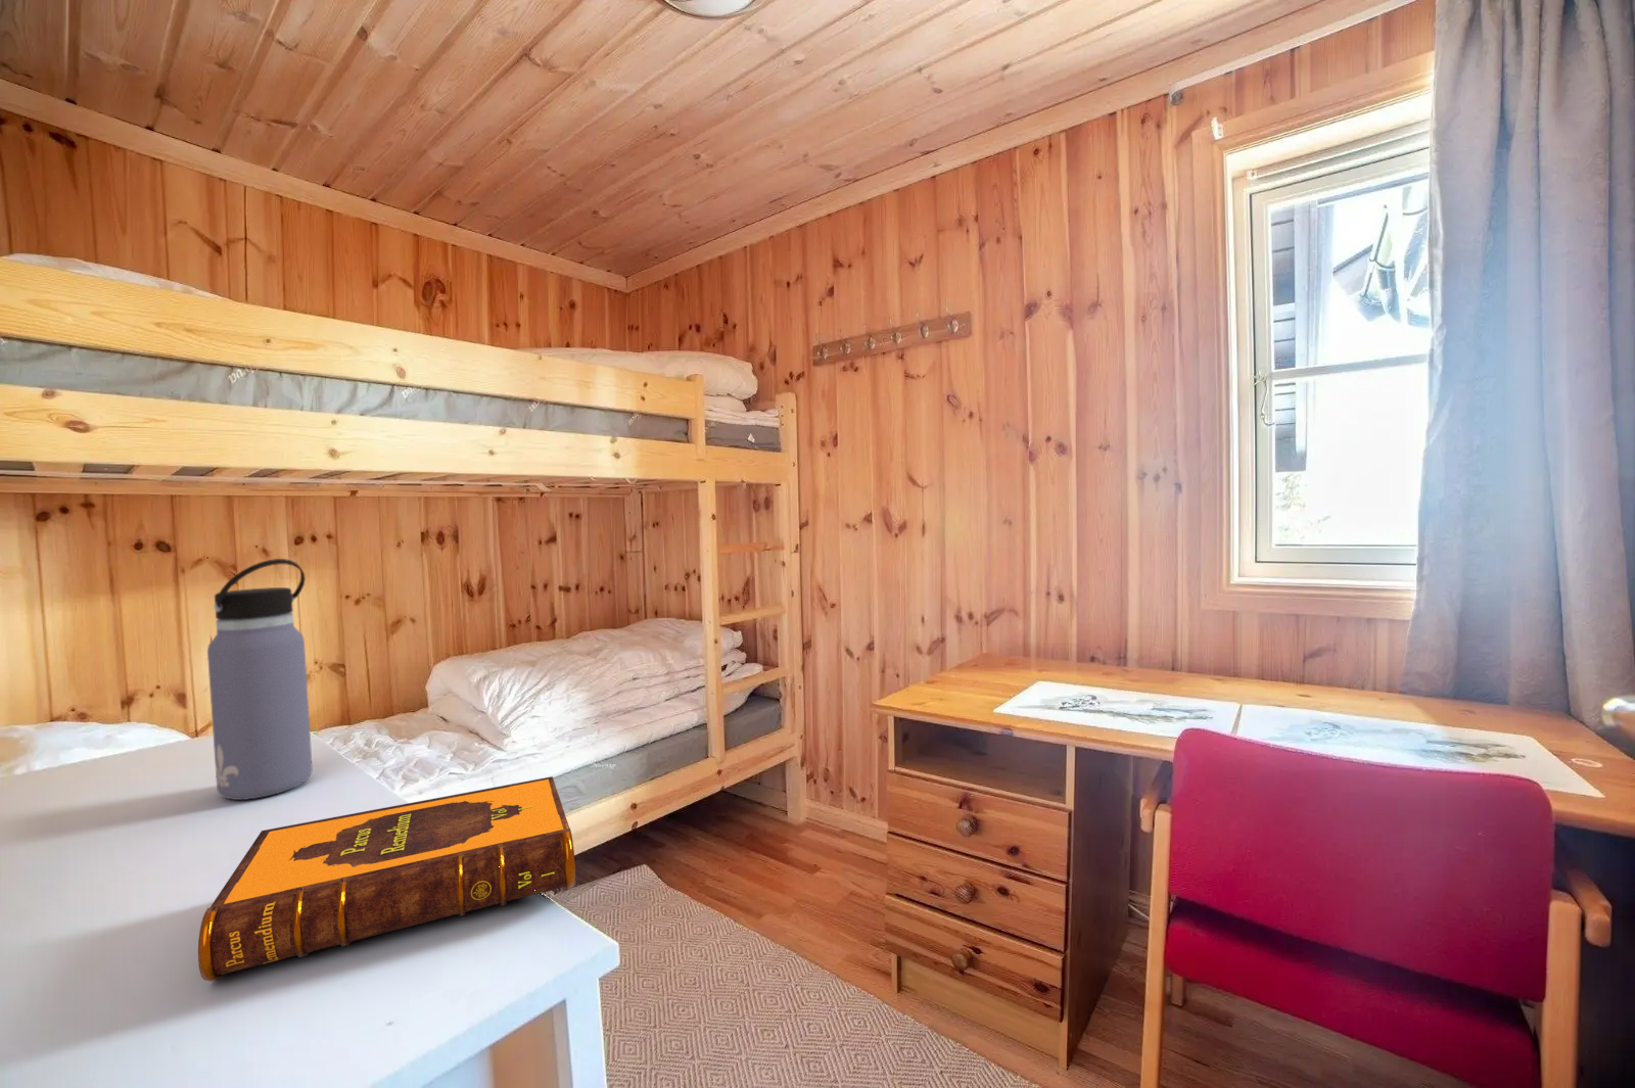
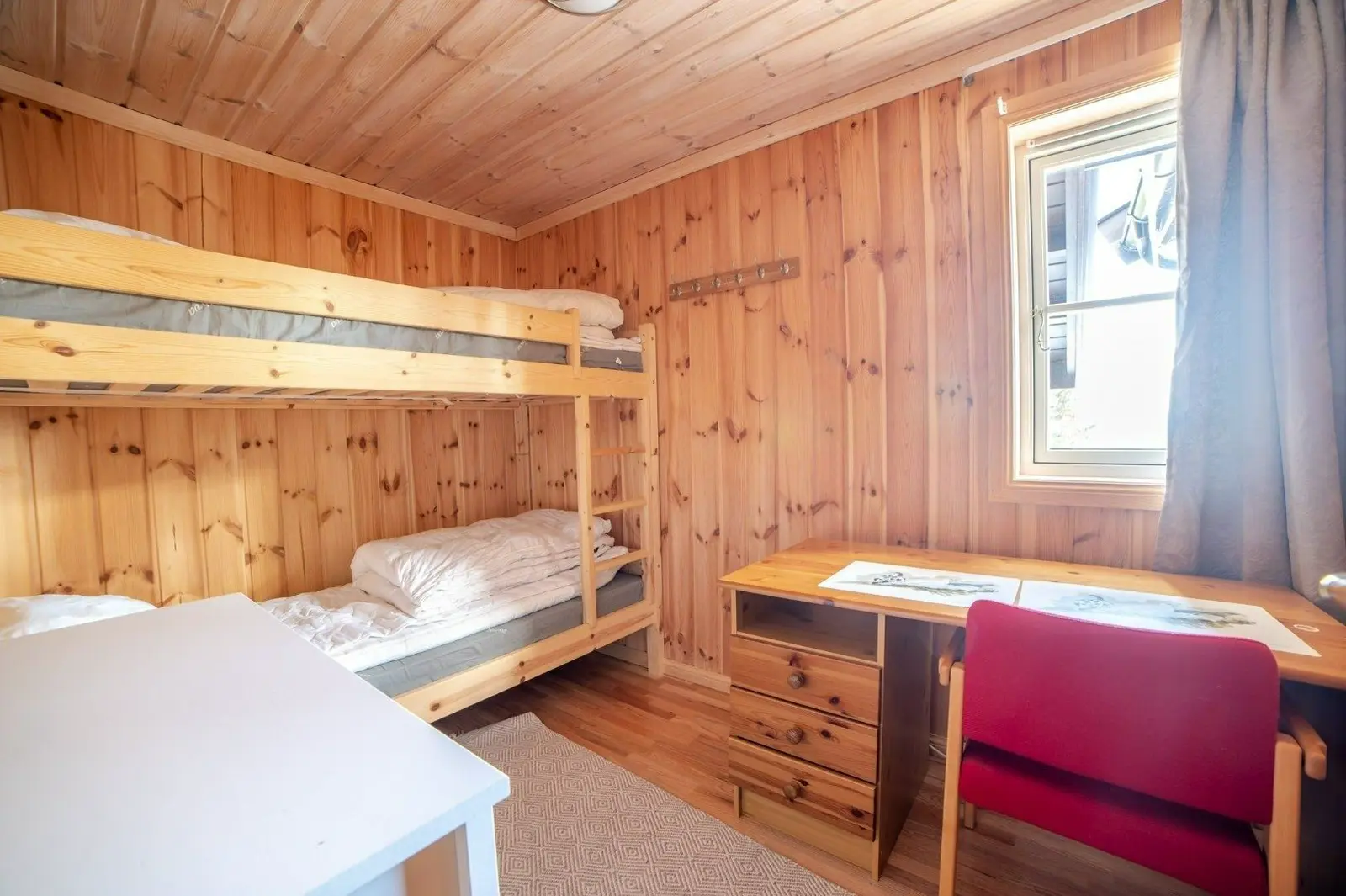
- hardback book (413, 862)
- water bottle (261, 674)
